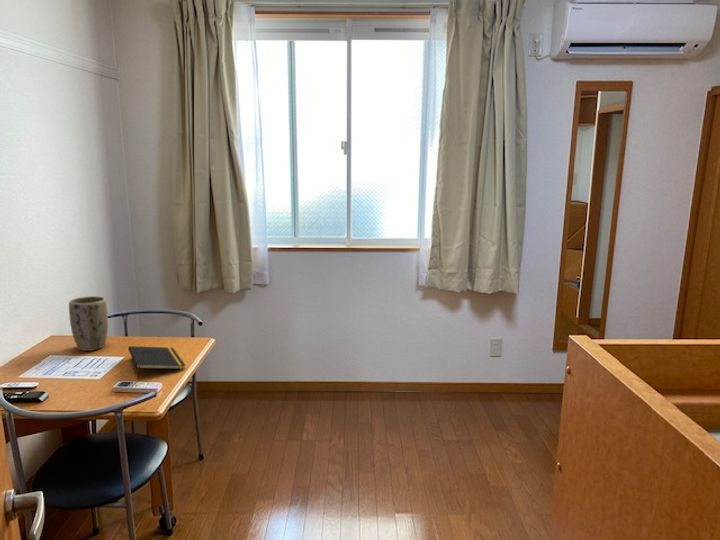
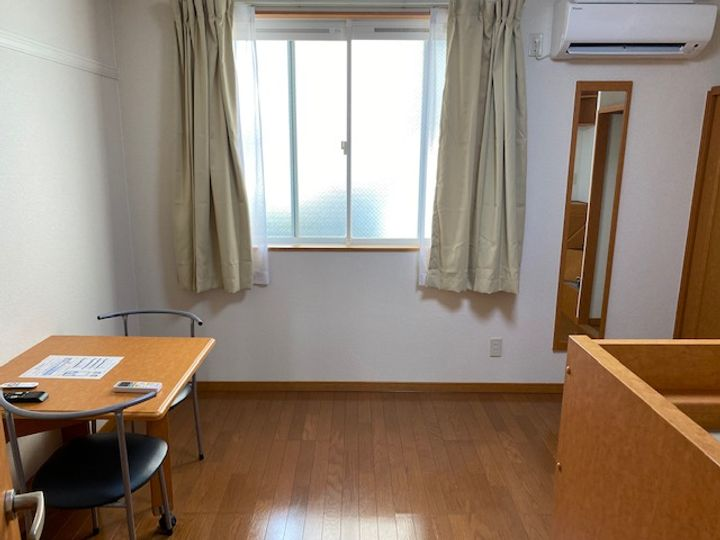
- plant pot (89, 323)
- notepad (156, 357)
